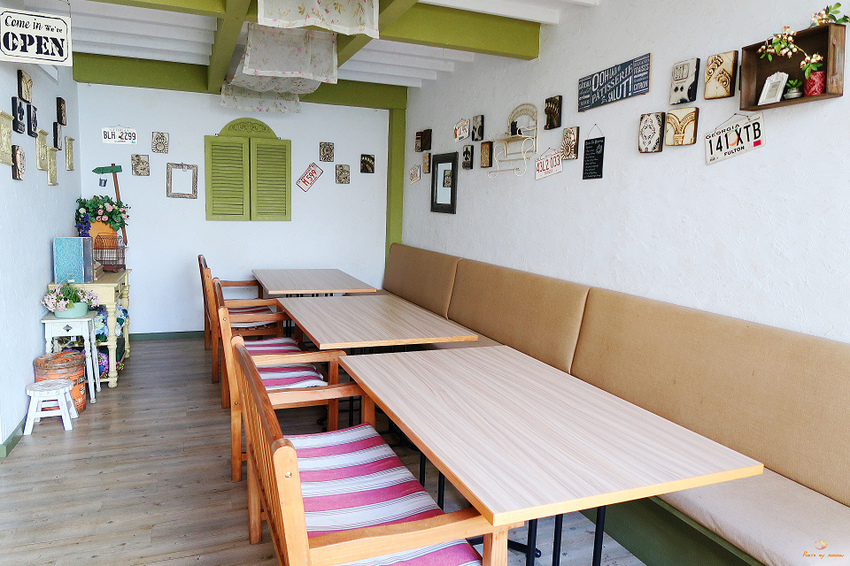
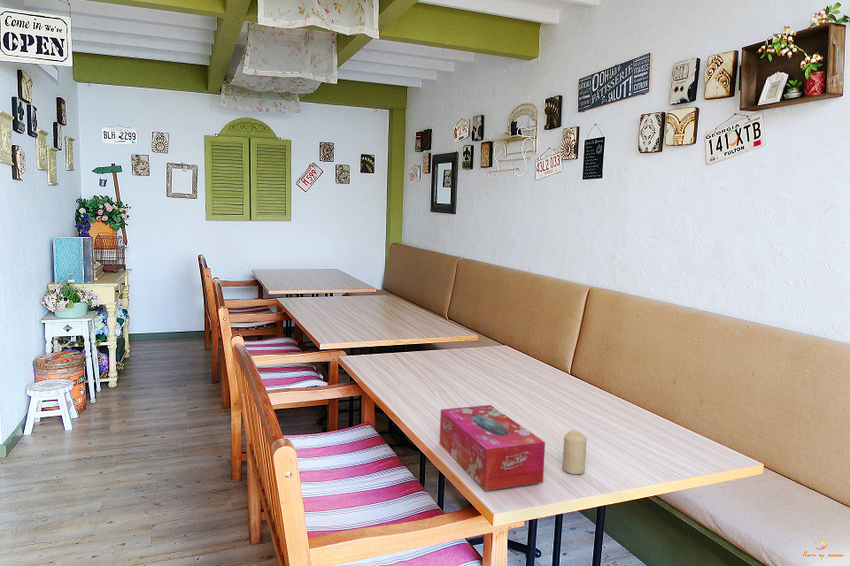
+ candle (574, 450)
+ tissue box (488, 443)
